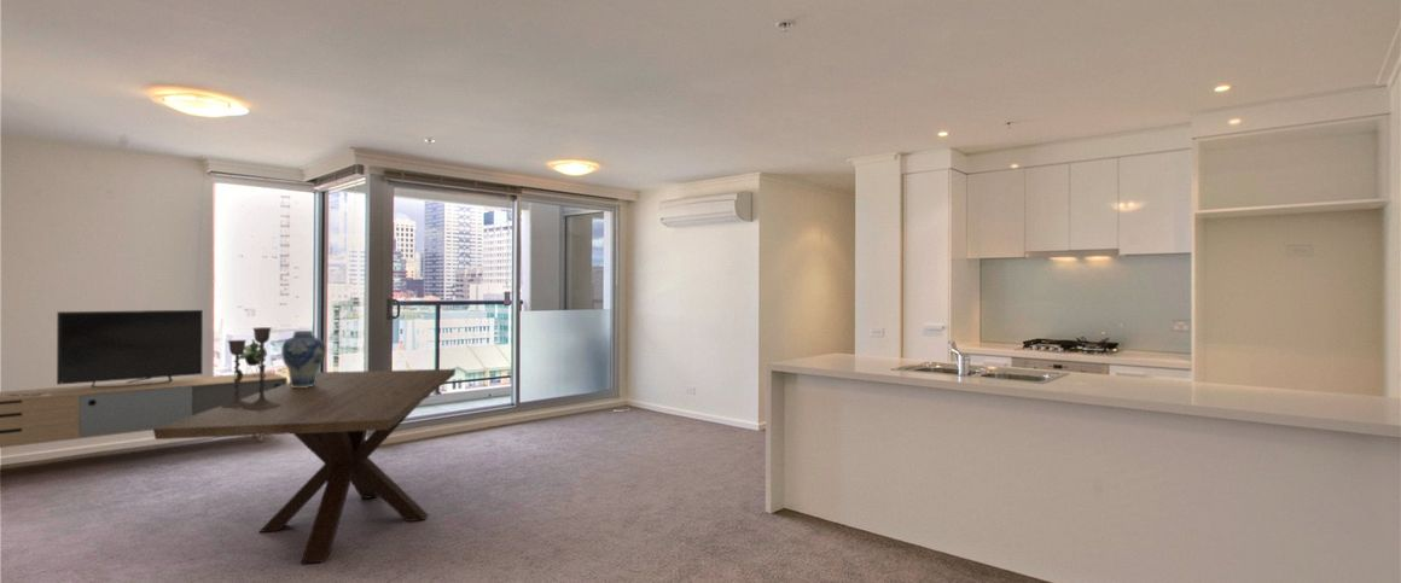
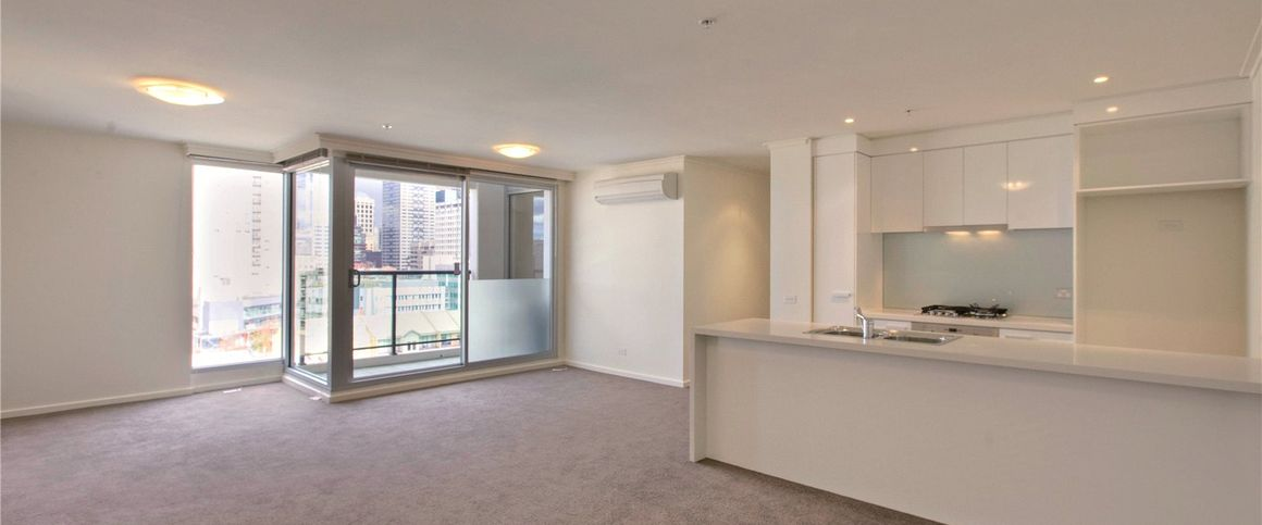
- vase (303, 357)
- dining table (347, 456)
- media console (133, 383)
- candlestick (258, 366)
